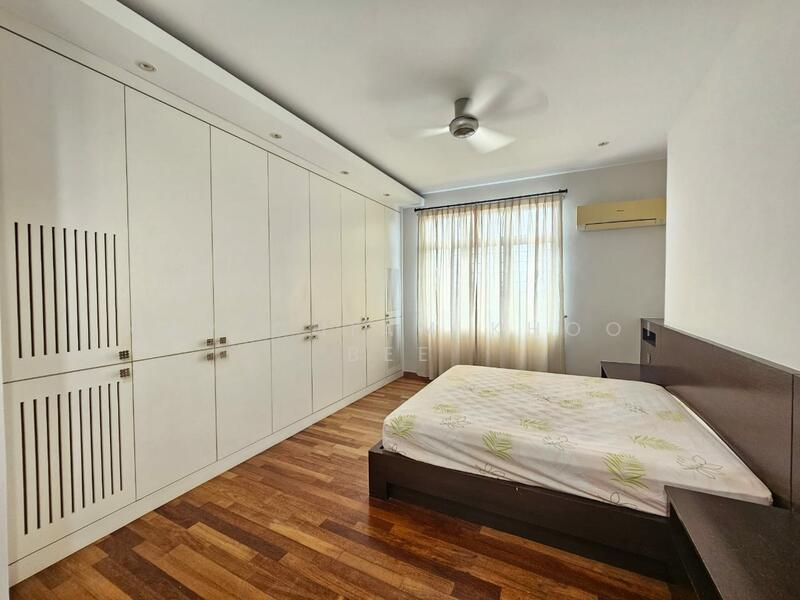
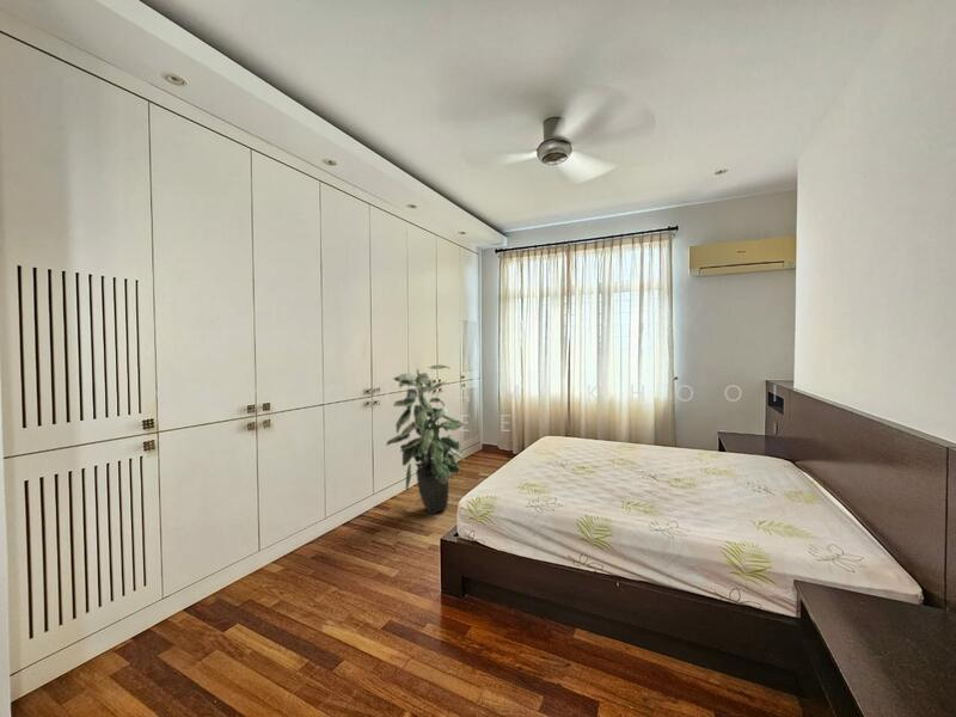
+ indoor plant (430, 439)
